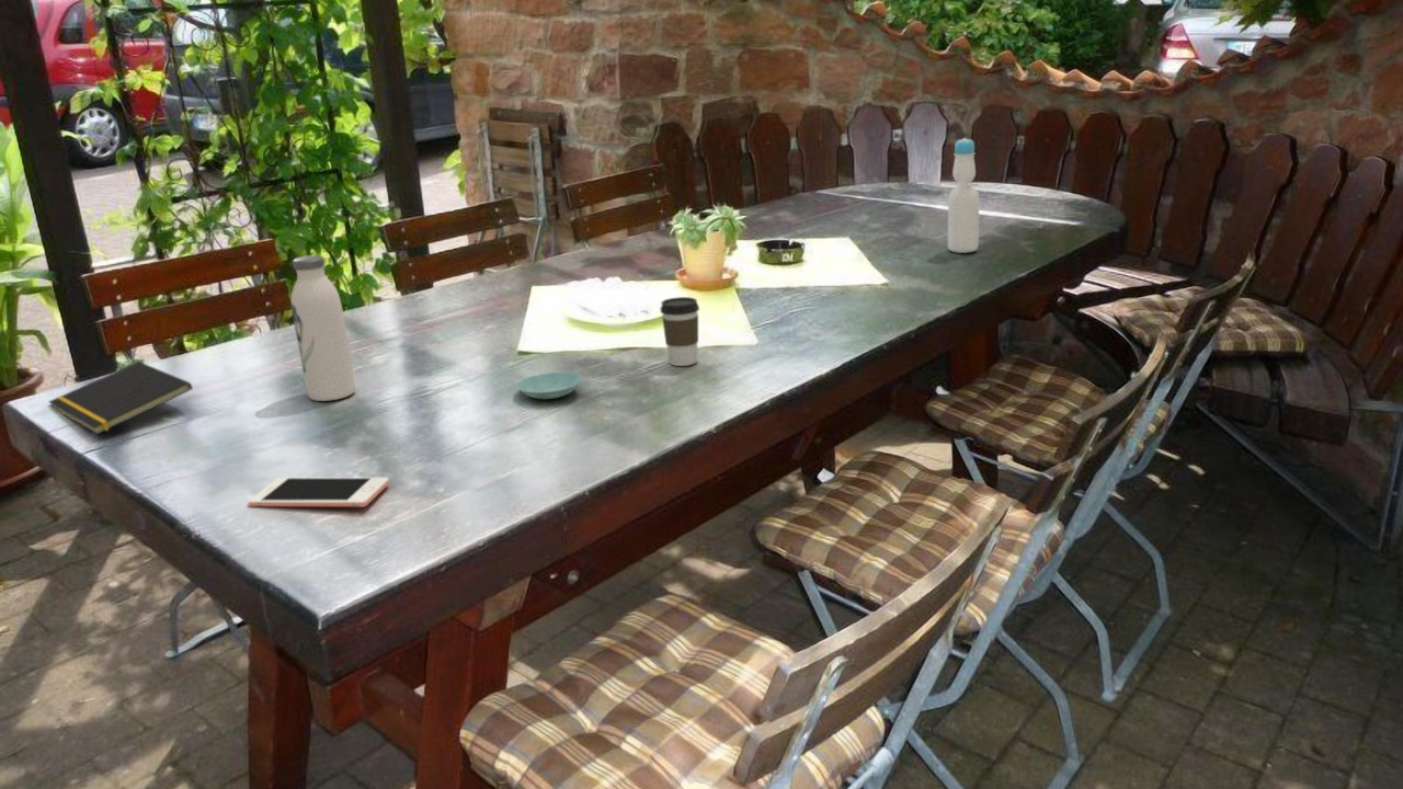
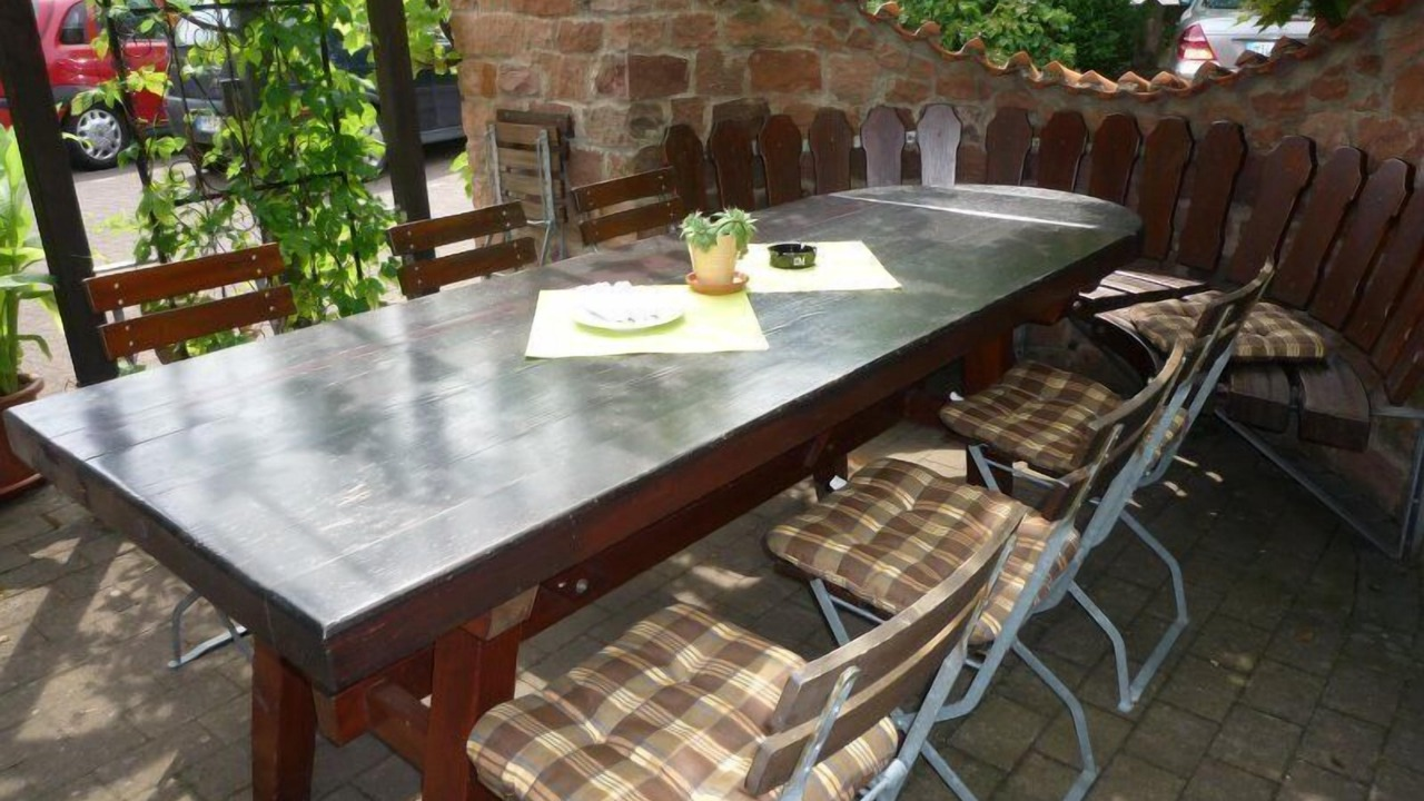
- notepad (119, 395)
- cell phone (319, 491)
- coffee cup (681, 331)
- saucer (549, 387)
- water bottle (320, 327)
- bottle (963, 195)
